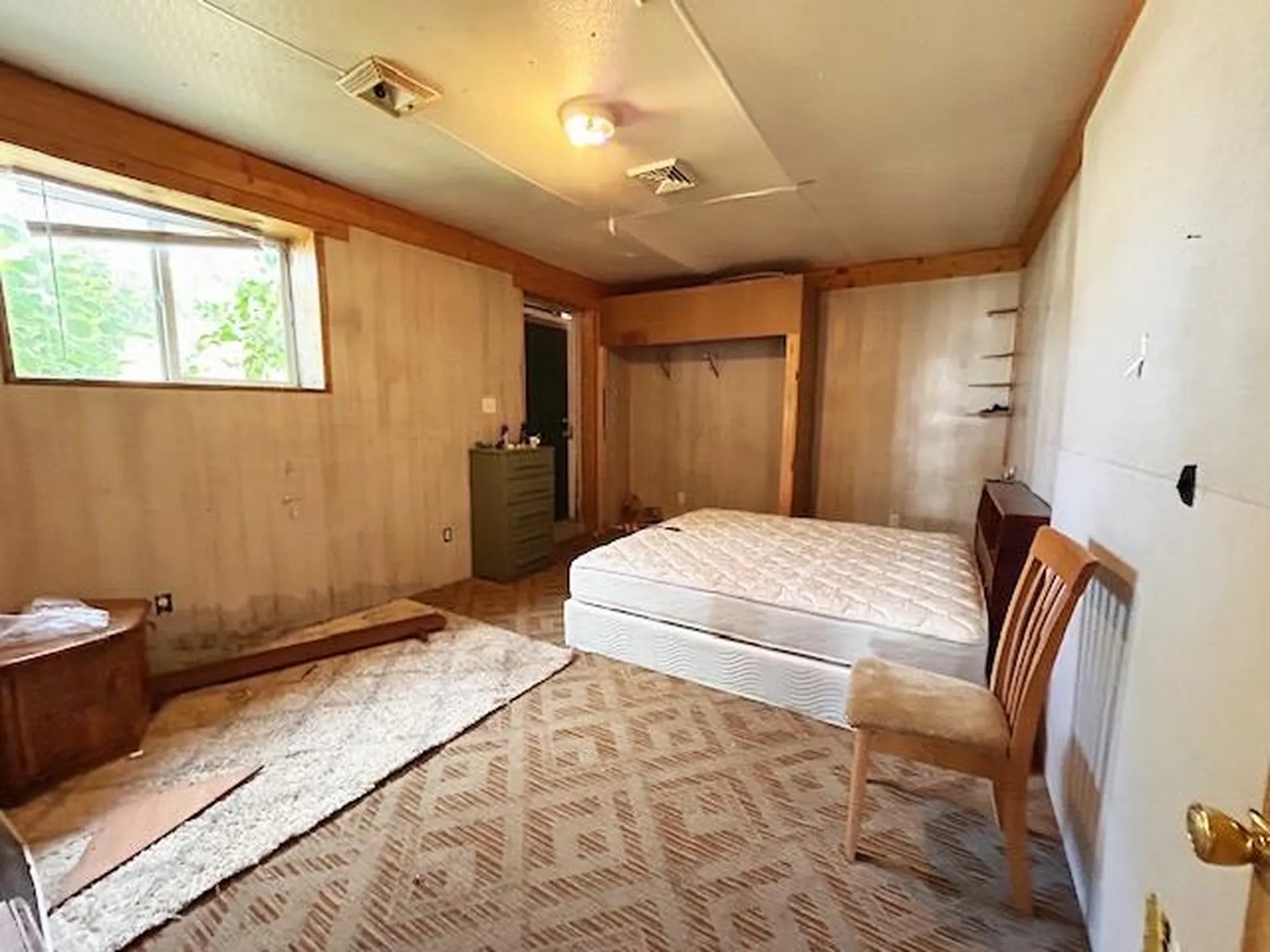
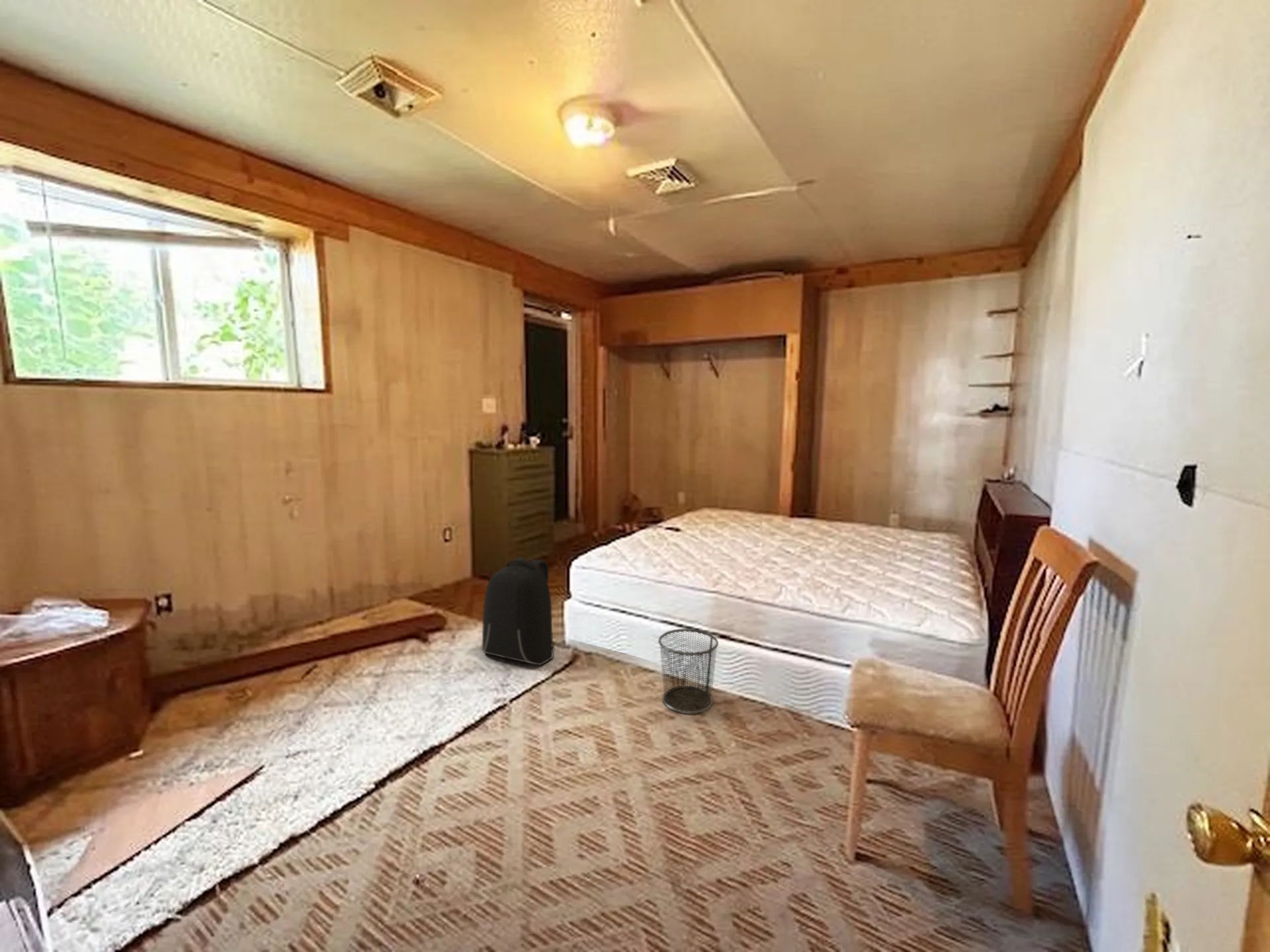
+ backpack (520, 606)
+ waste bin (687, 670)
